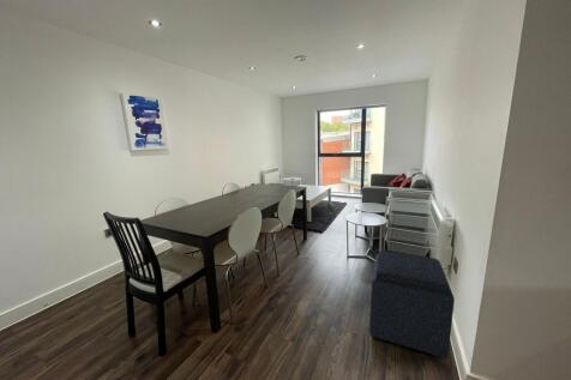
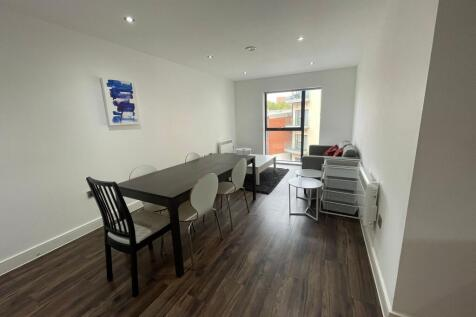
- ottoman (407, 295)
